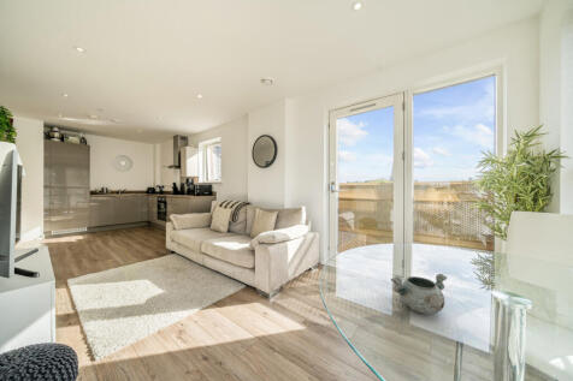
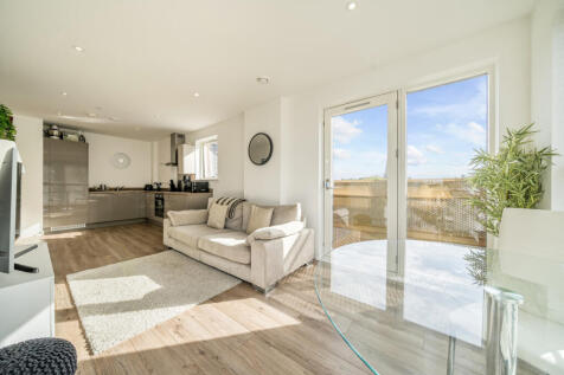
- decorative bowl (419, 291)
